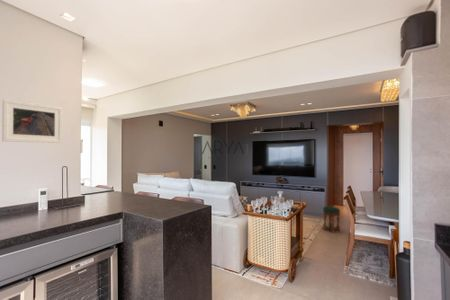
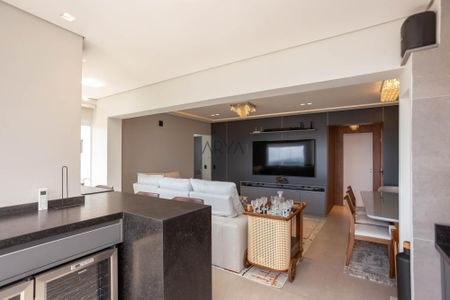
- stool (330, 218)
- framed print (35, 122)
